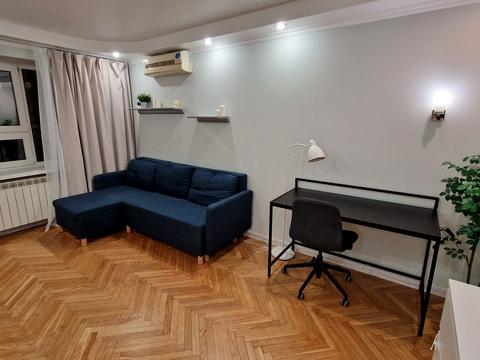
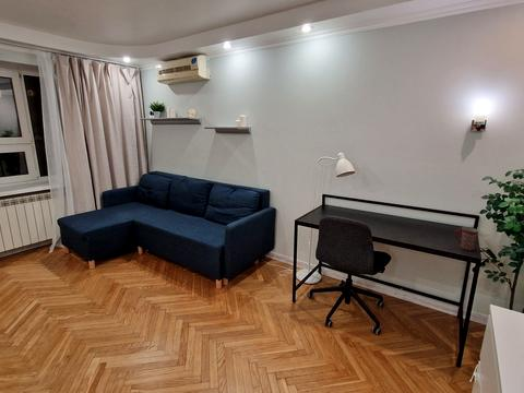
+ mug (465, 238)
